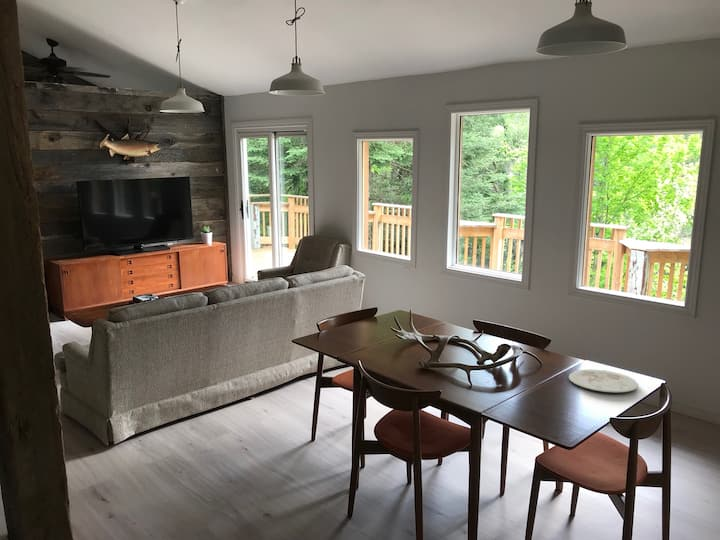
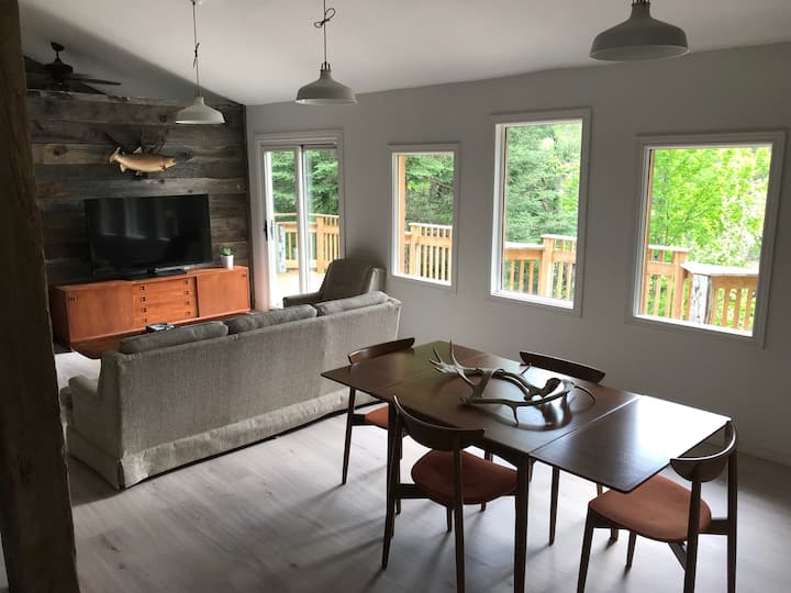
- plate (602, 381)
